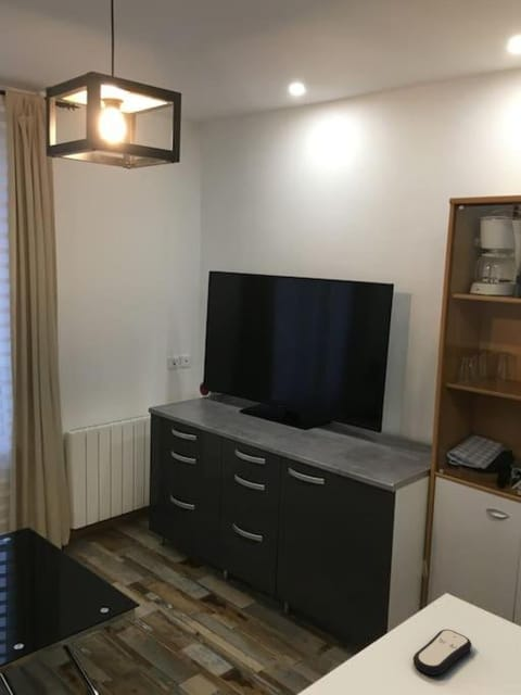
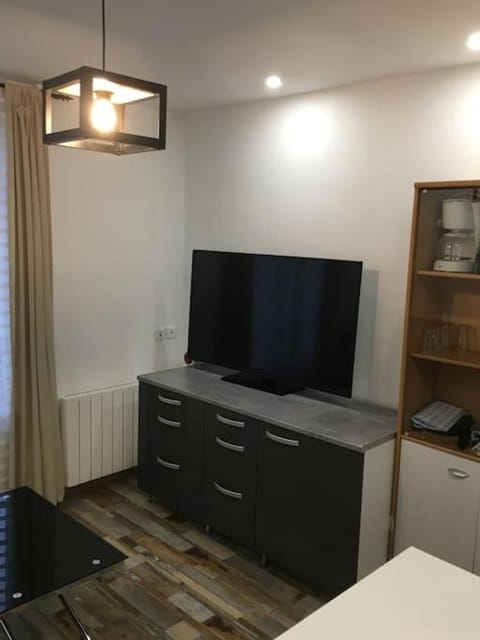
- remote control (441, 650)
